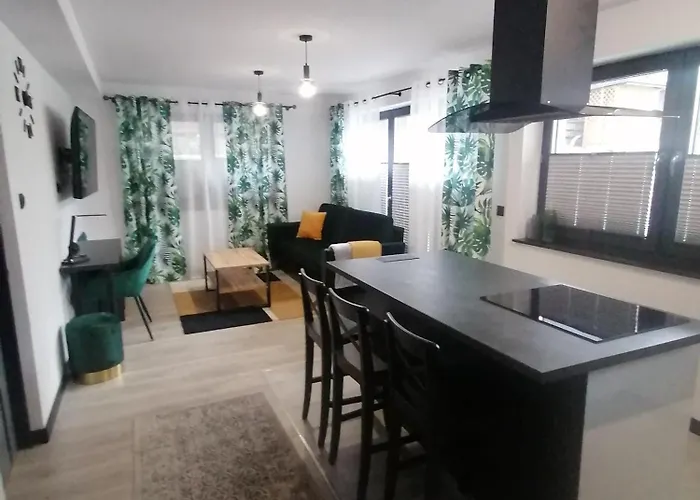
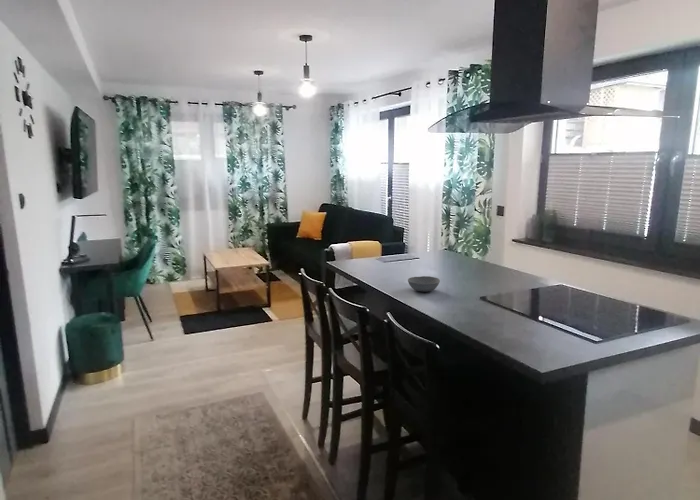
+ bowl (423, 284)
